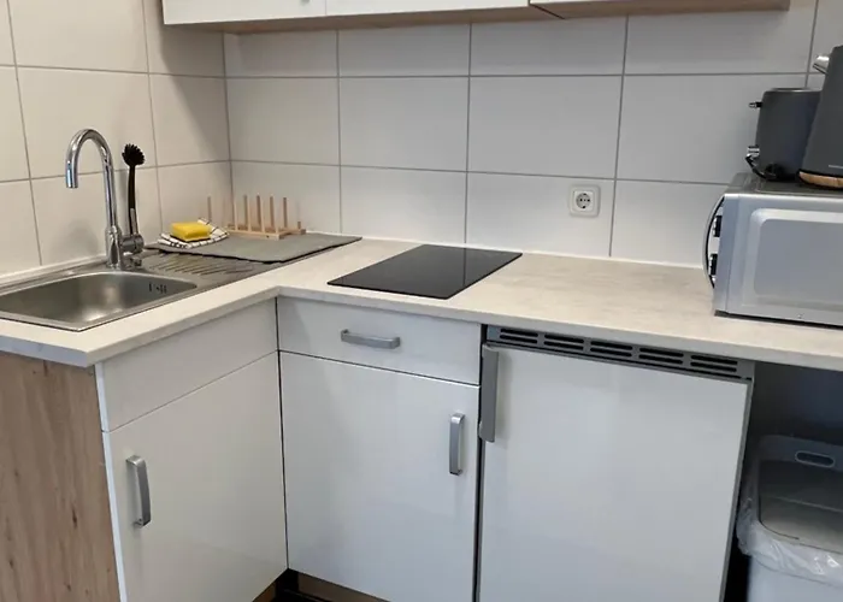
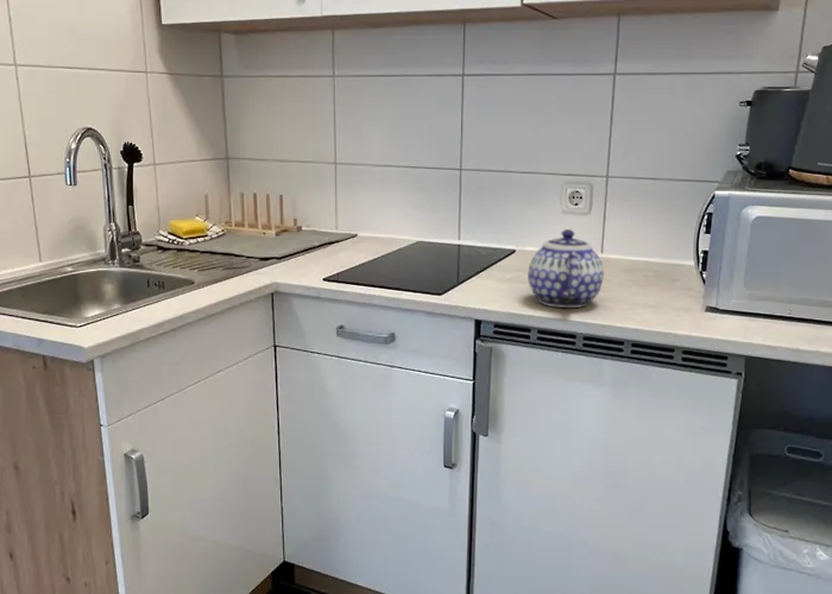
+ teapot (566, 266)
